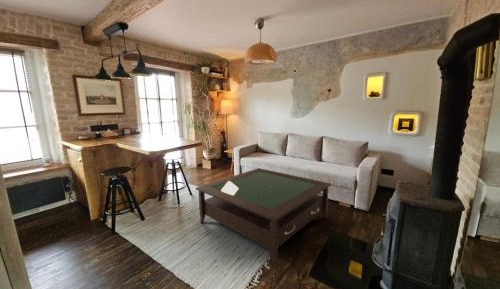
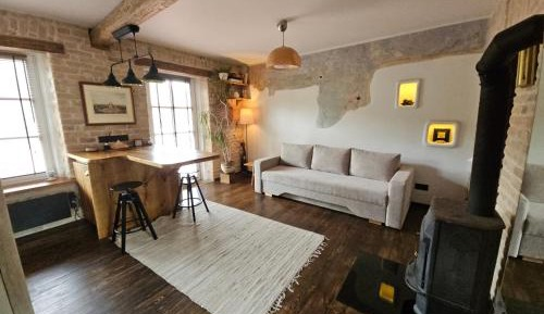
- coffee table (264, 203)
